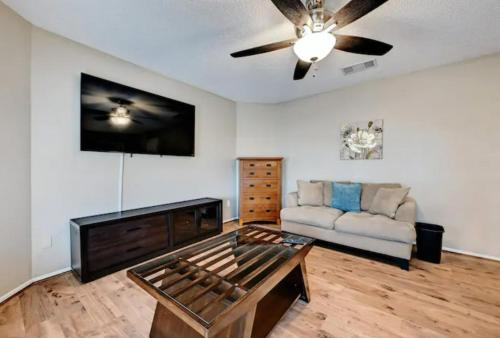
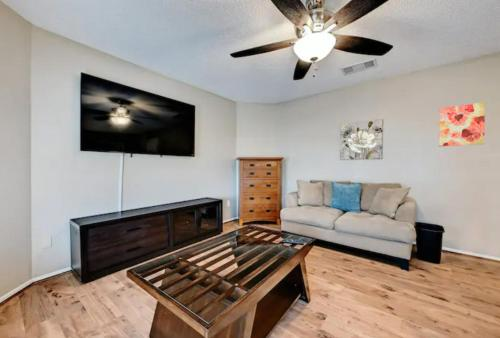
+ wall art (460, 125)
